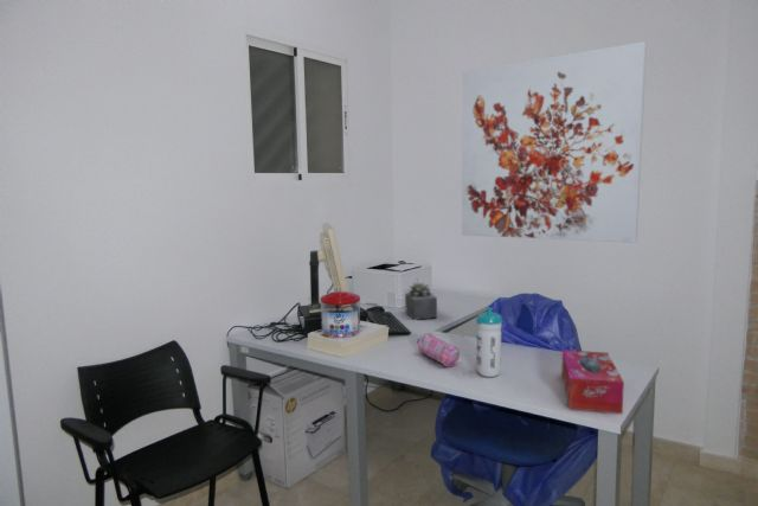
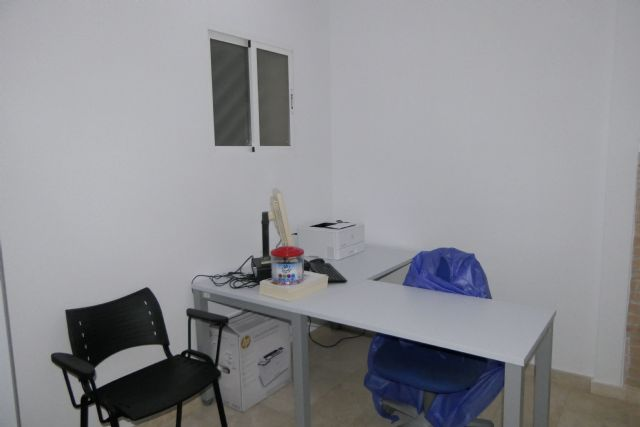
- pencil case (437, 348)
- wall art (542, 149)
- tissue box (589, 378)
- succulent plant (420, 299)
- water bottle (488, 340)
